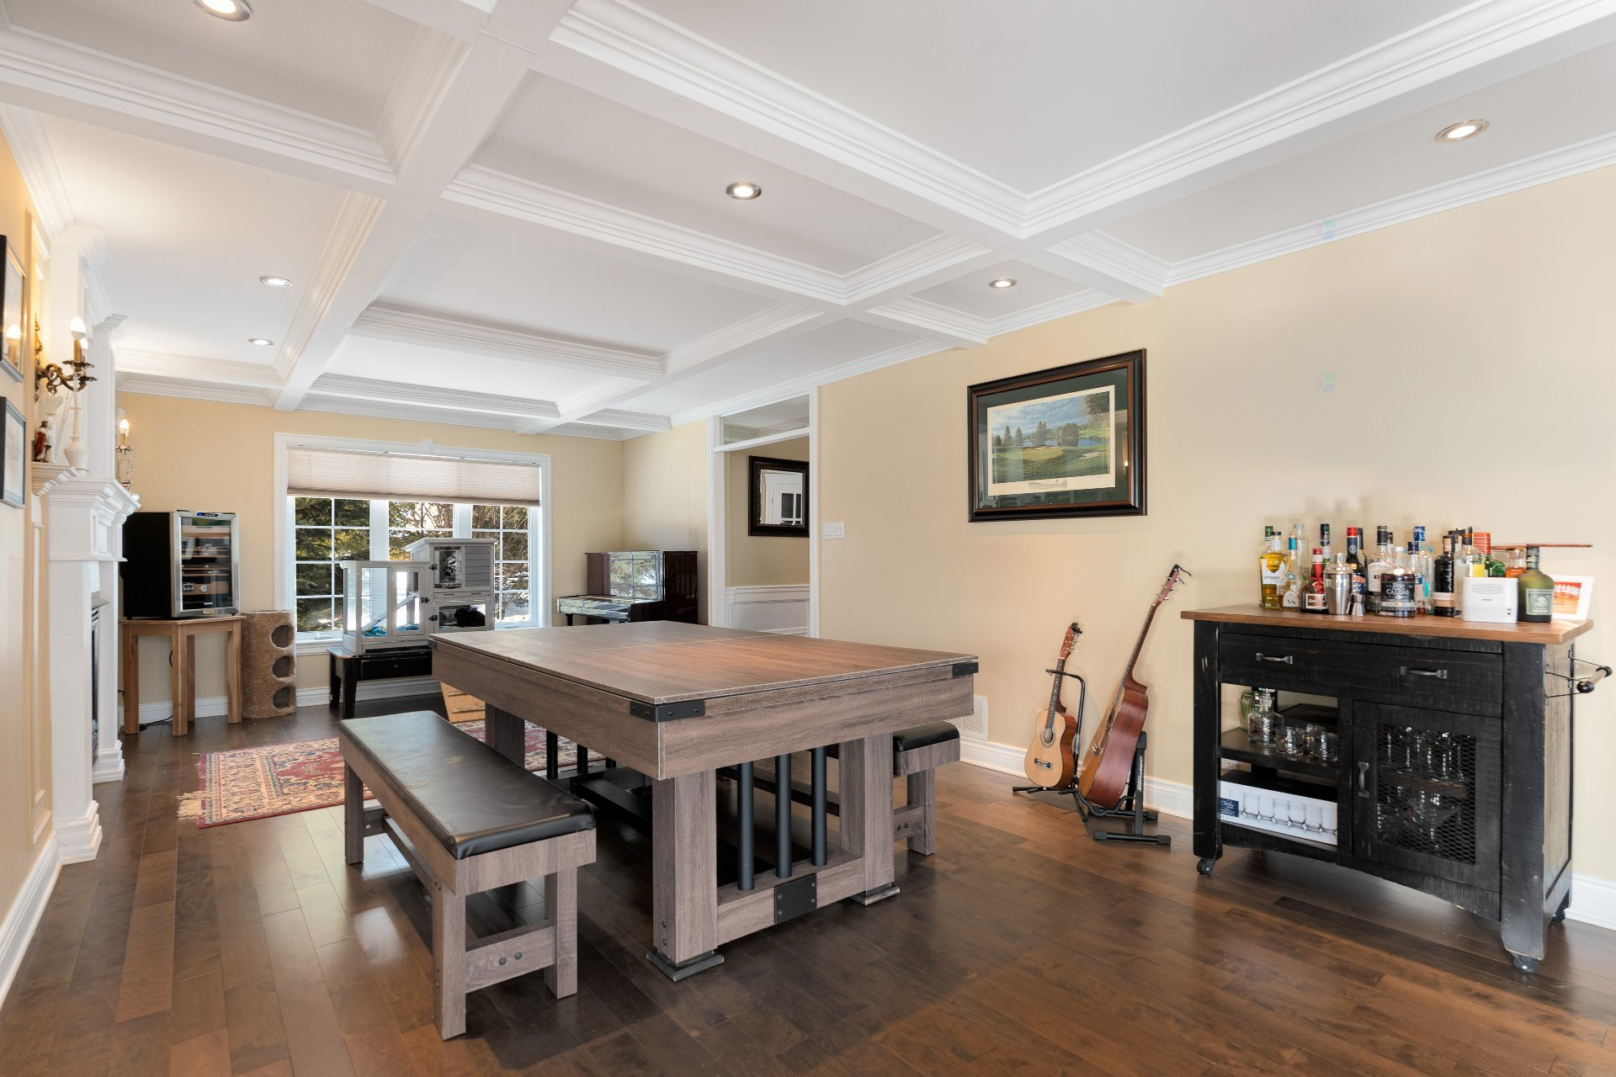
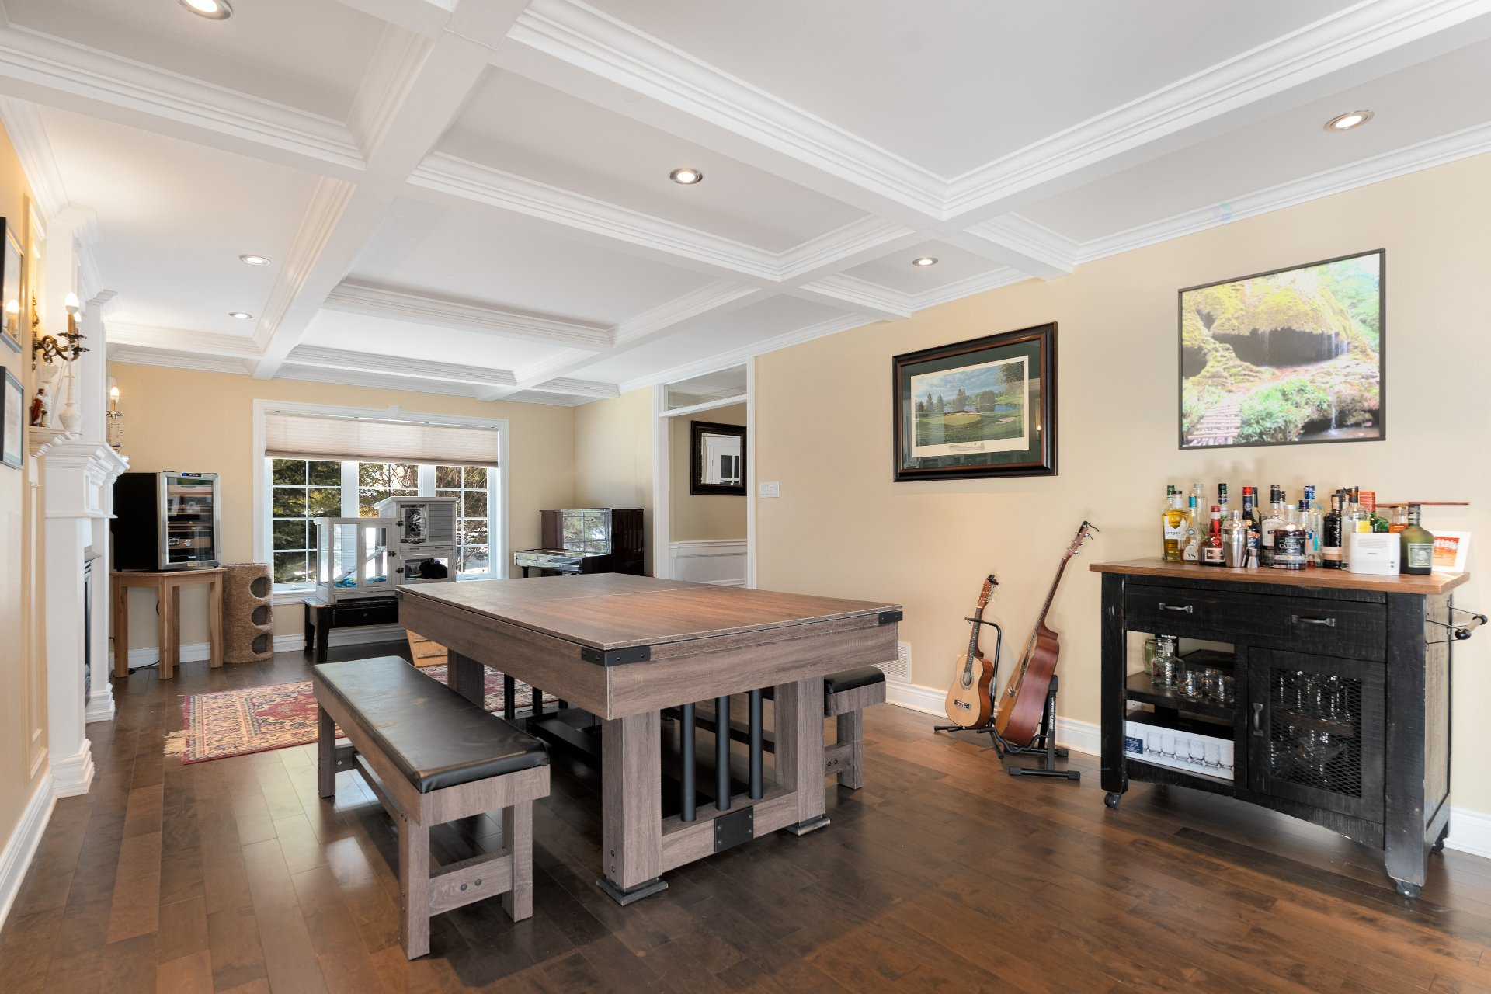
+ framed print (1272, 358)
